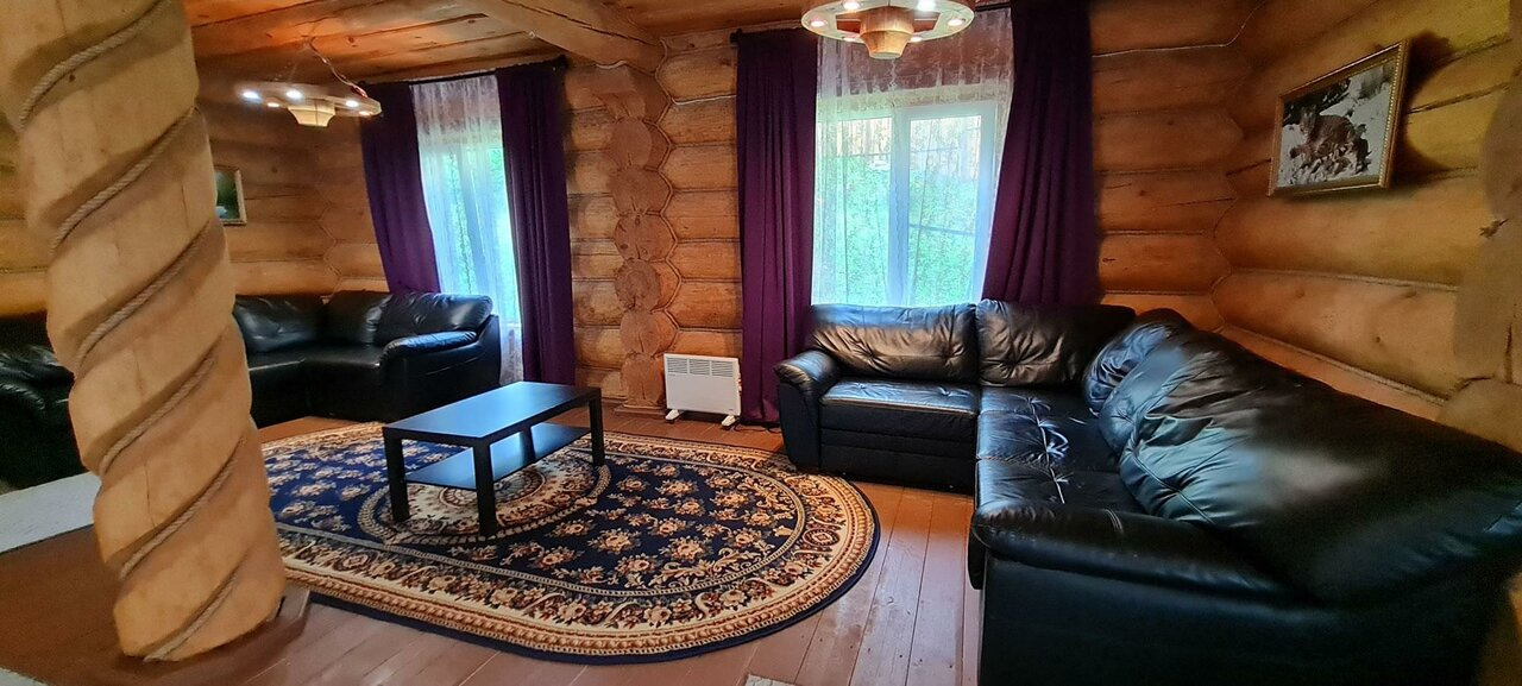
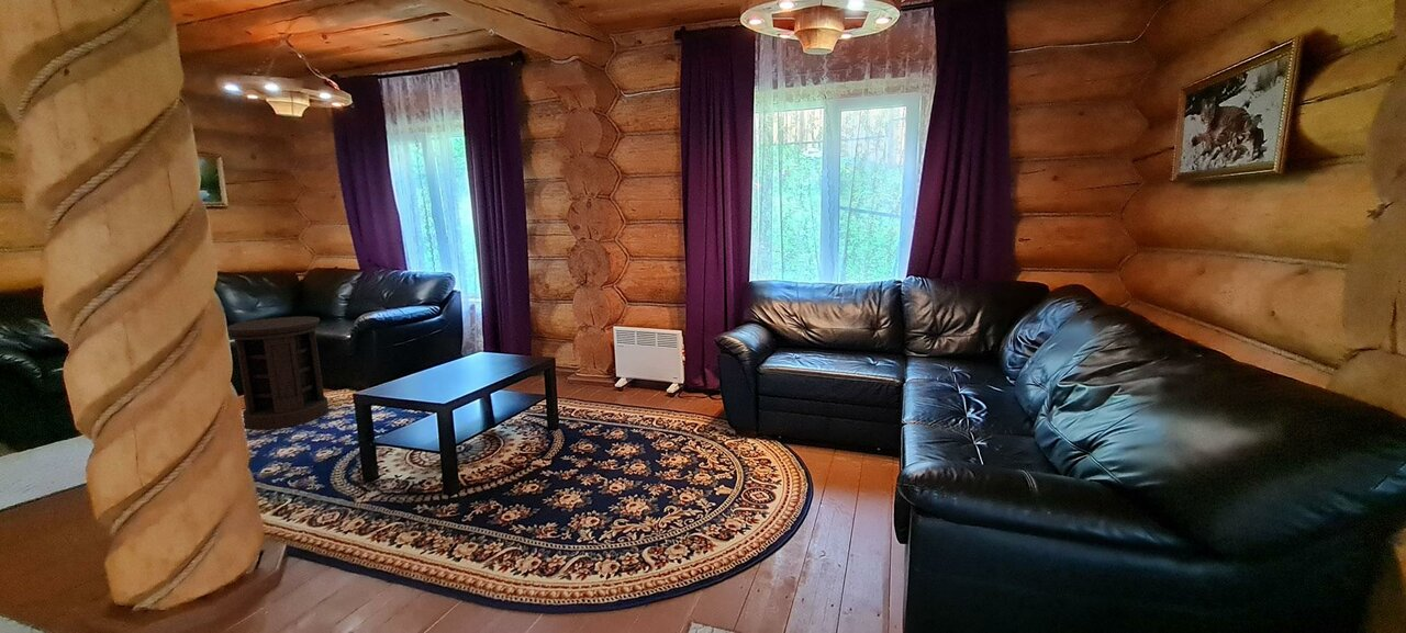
+ side table (281, 370)
